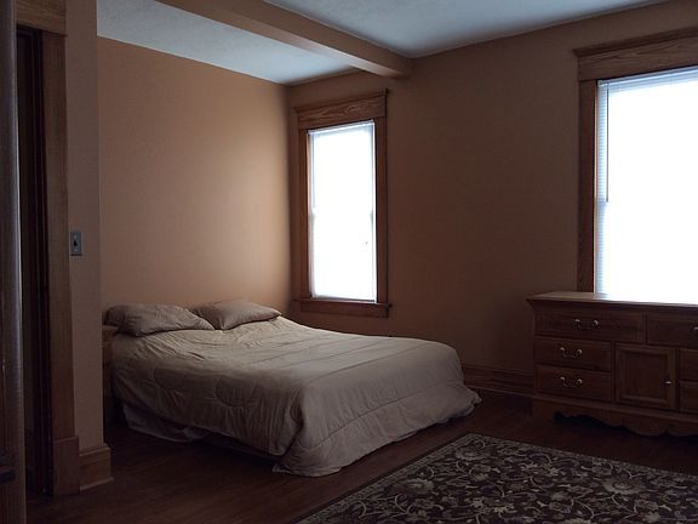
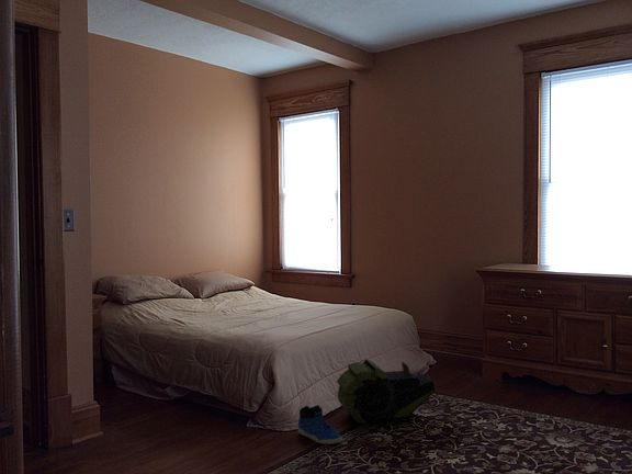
+ sneaker (318, 422)
+ backpack (384, 388)
